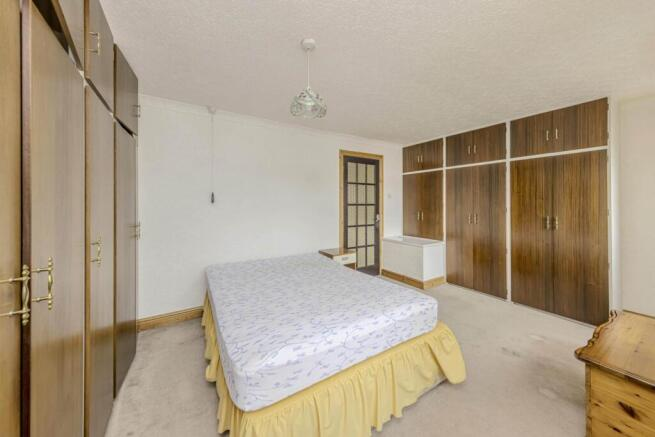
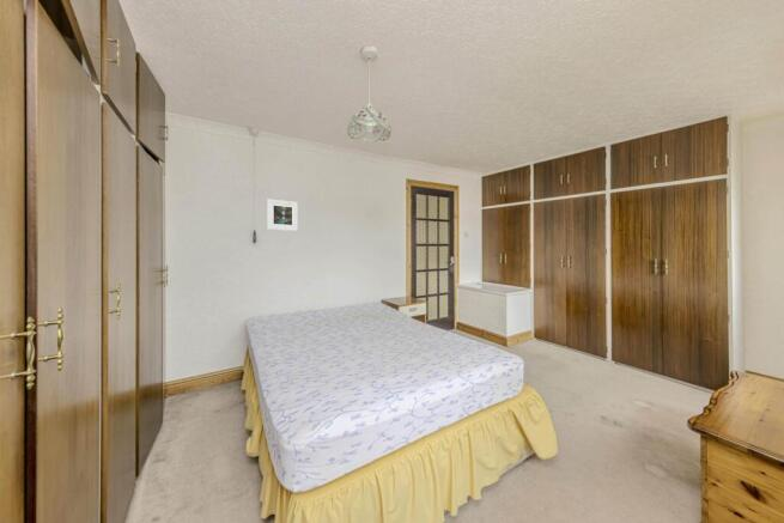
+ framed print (282, 215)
